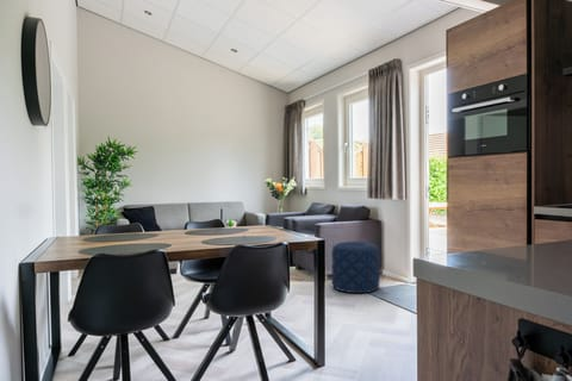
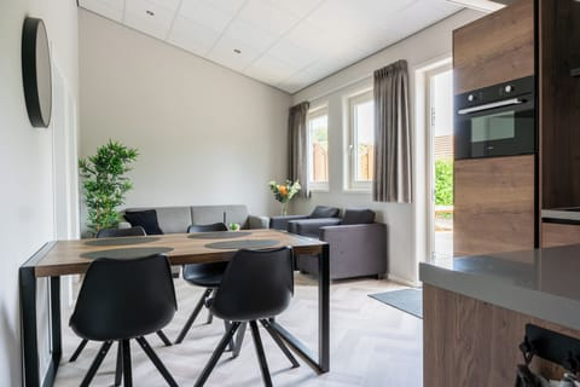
- pouf (355, 264)
